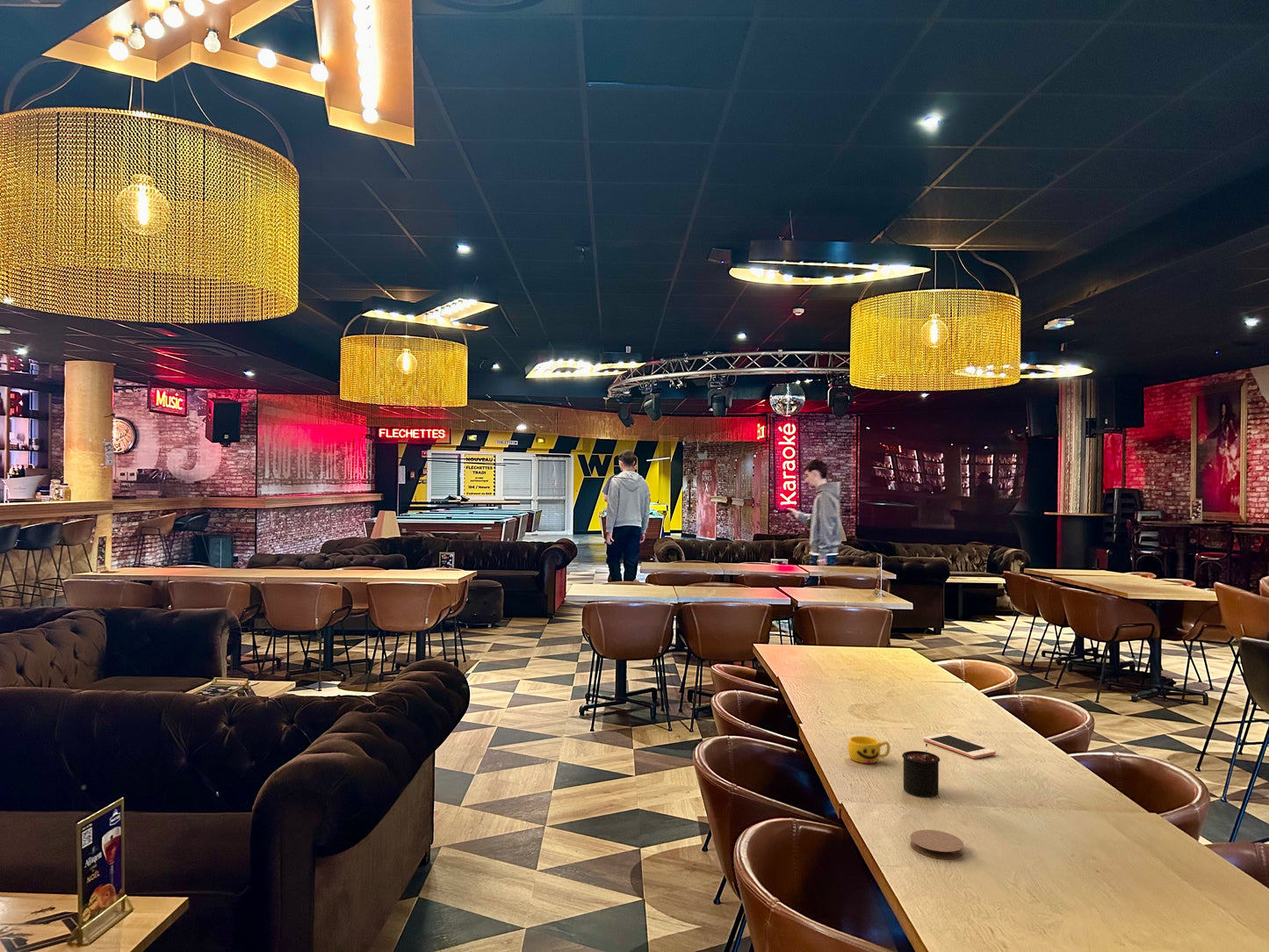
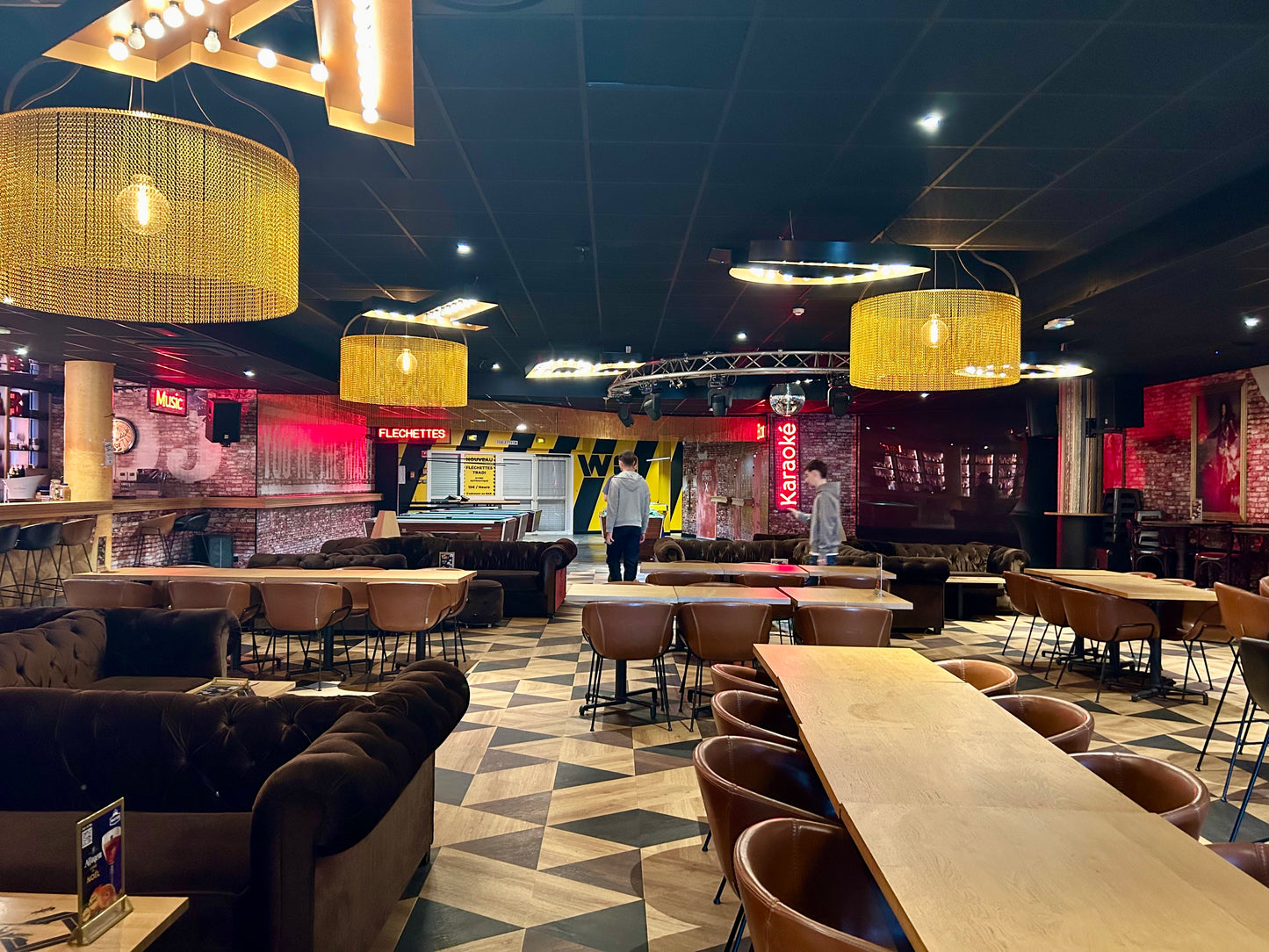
- cup (869, 749)
- cell phone (958, 745)
- coaster (936, 843)
- candle (920, 765)
